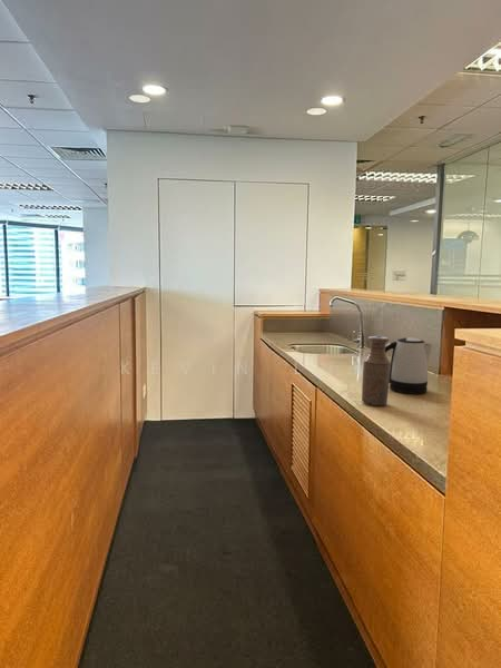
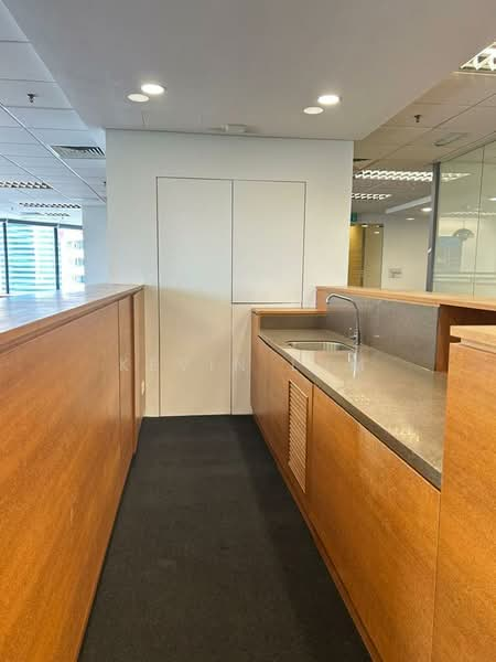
- kettle (403, 363)
- bottle (376, 370)
